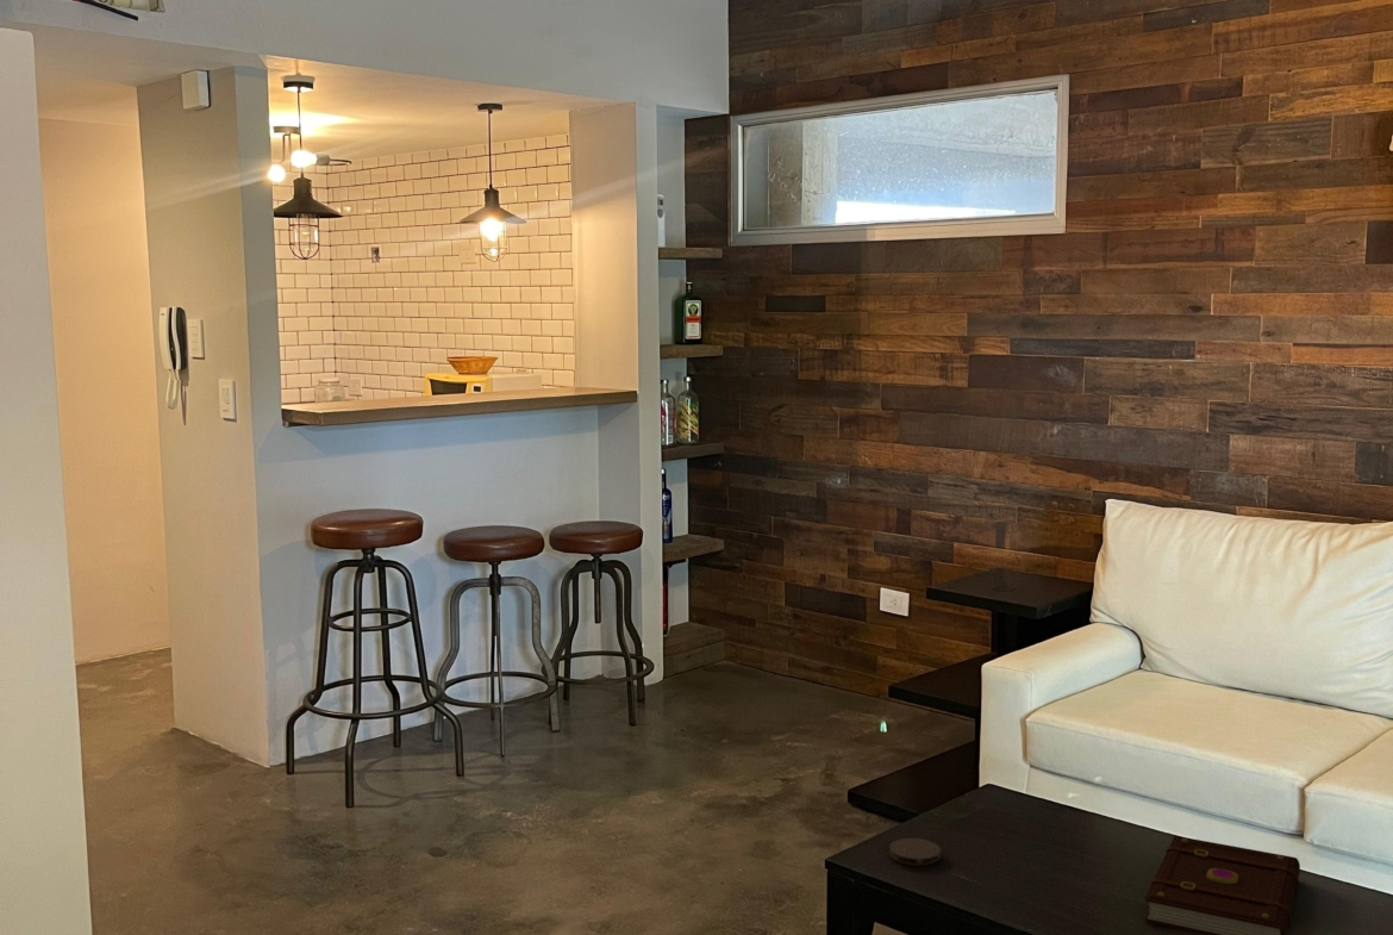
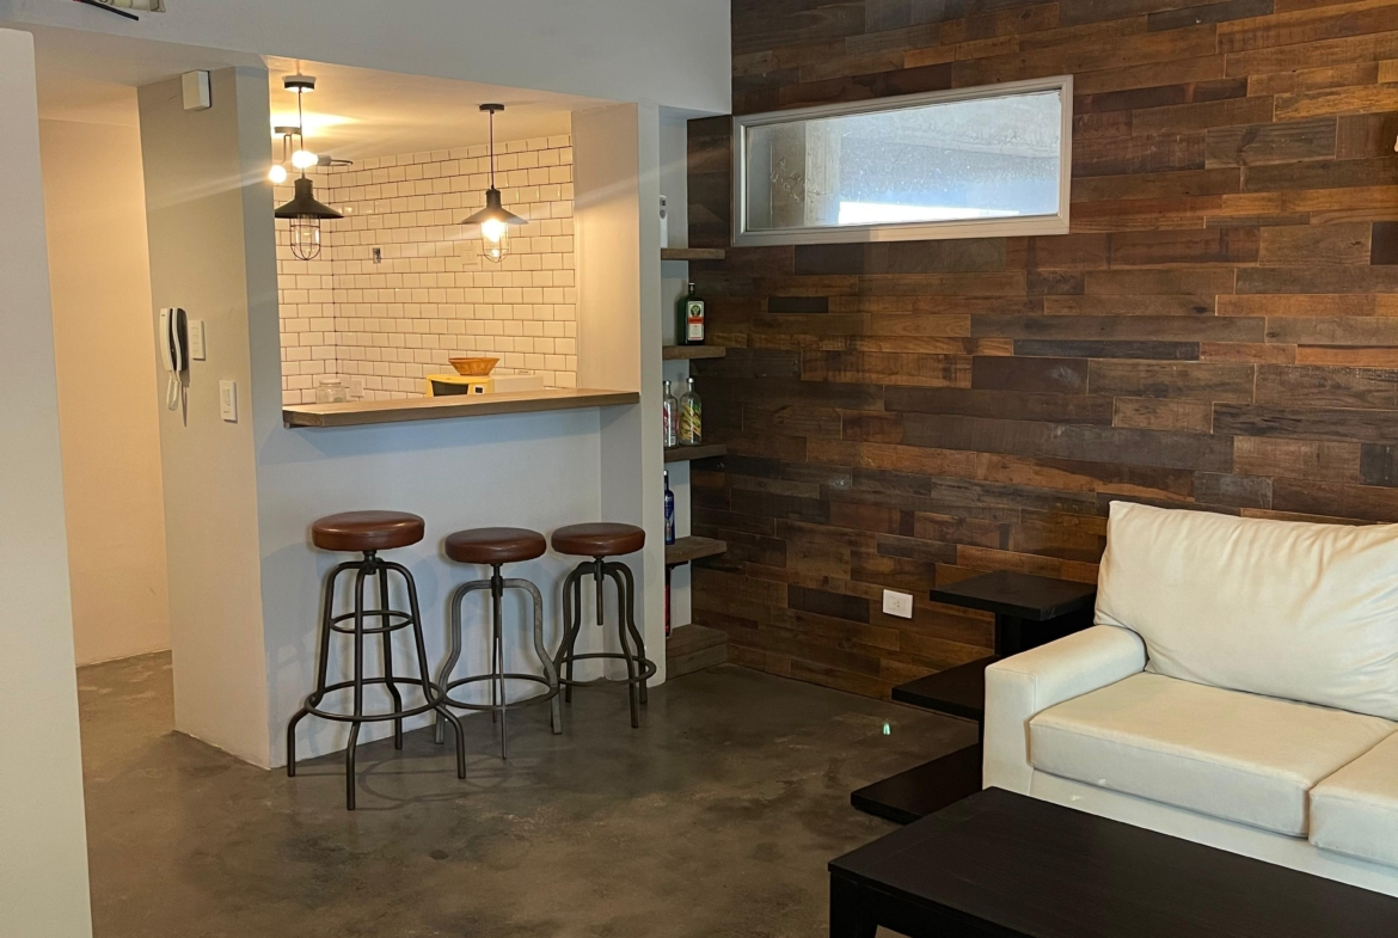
- coaster (914, 852)
- book (1225, 886)
